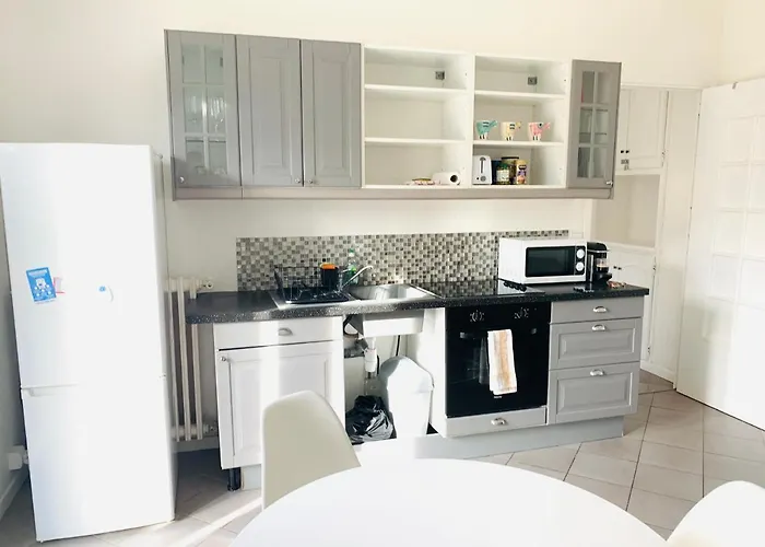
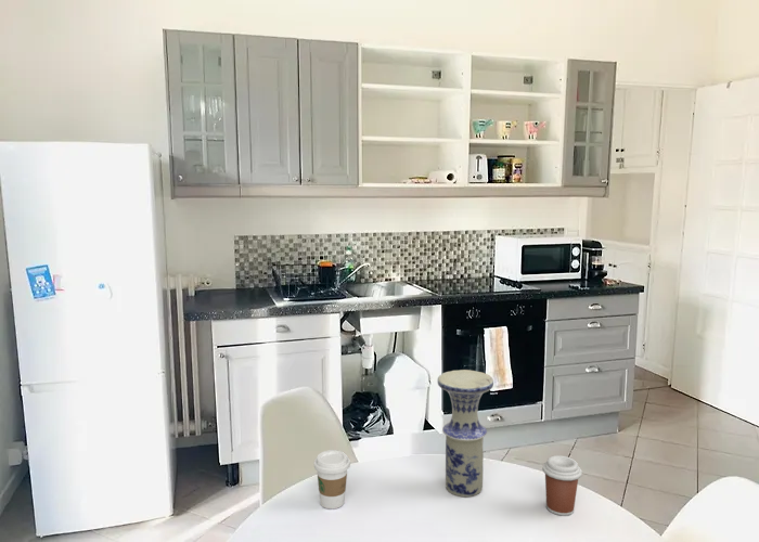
+ vase (463, 434)
+ coffee cup (332, 479)
+ coffee cup (561, 485)
